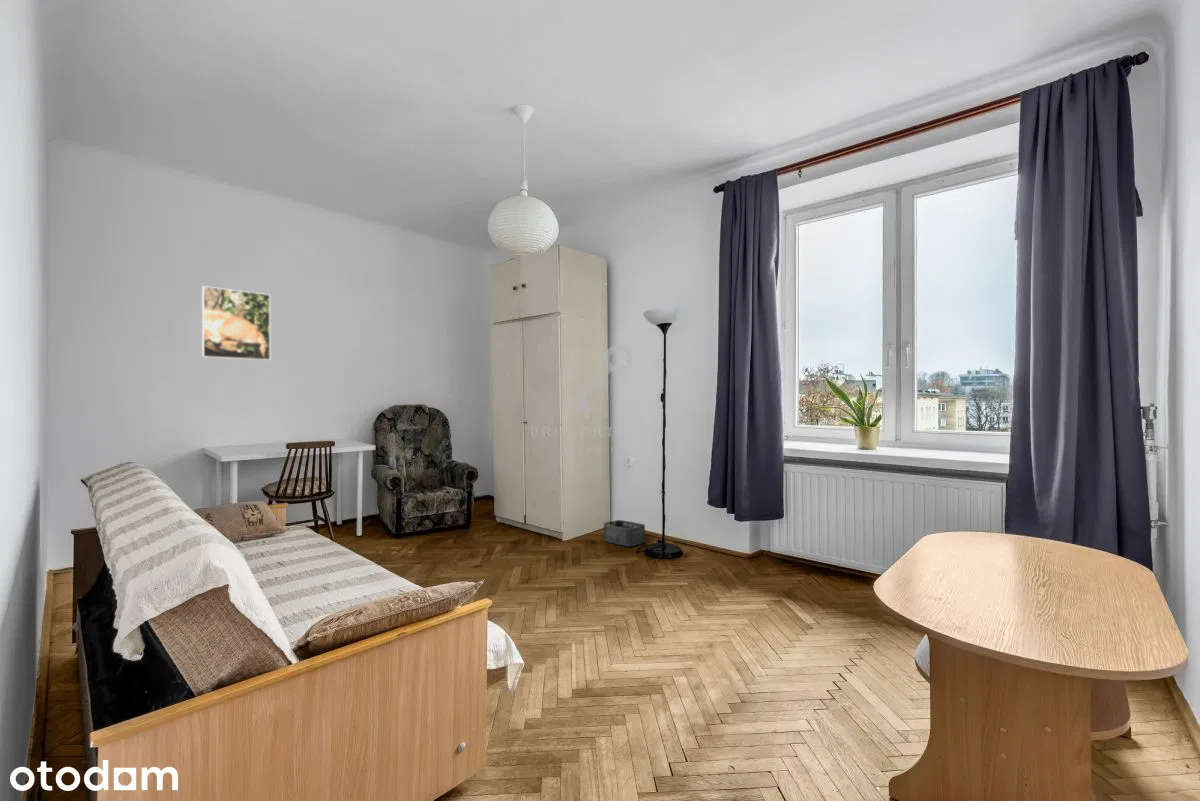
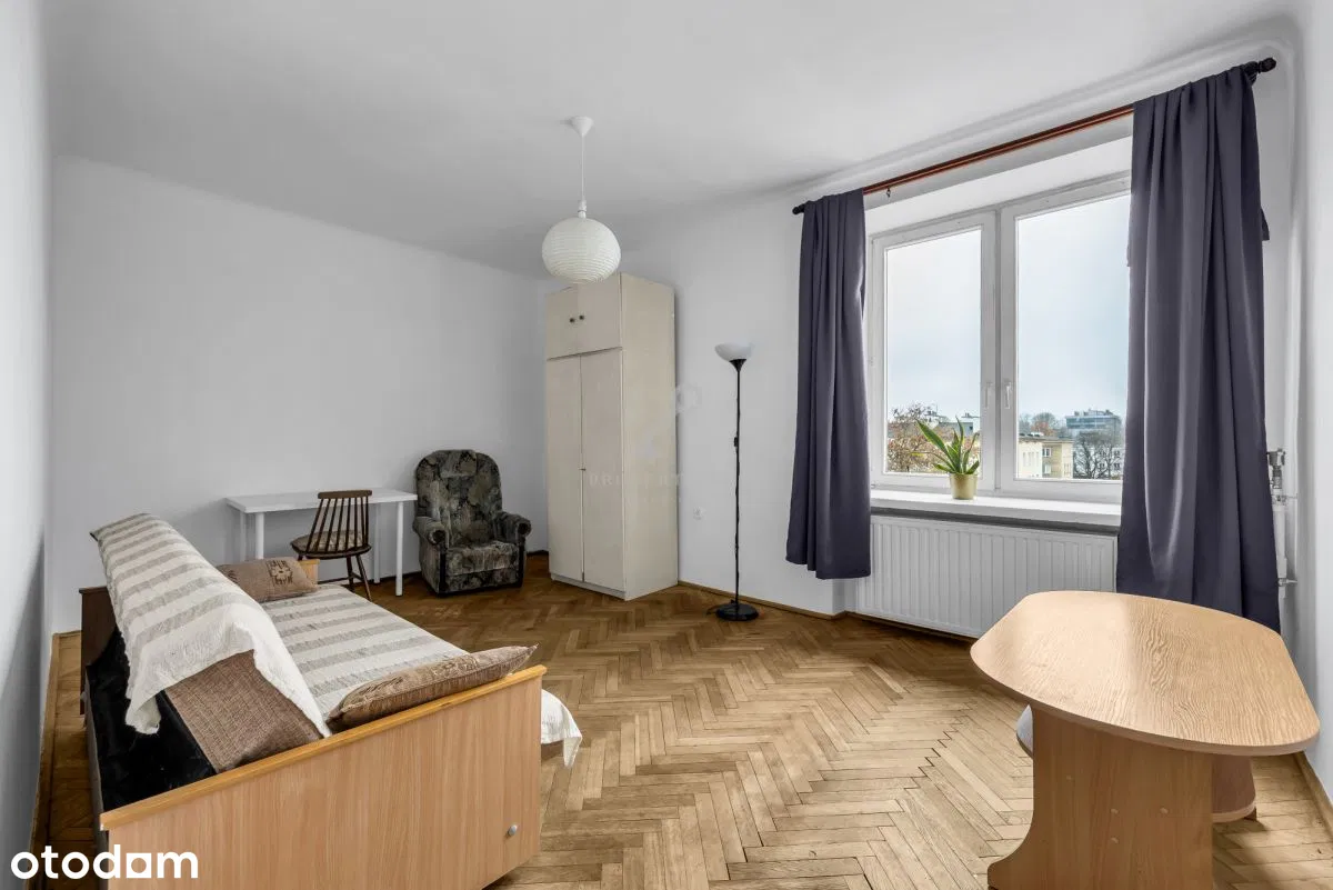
- storage bin (624, 532)
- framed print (237, 324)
